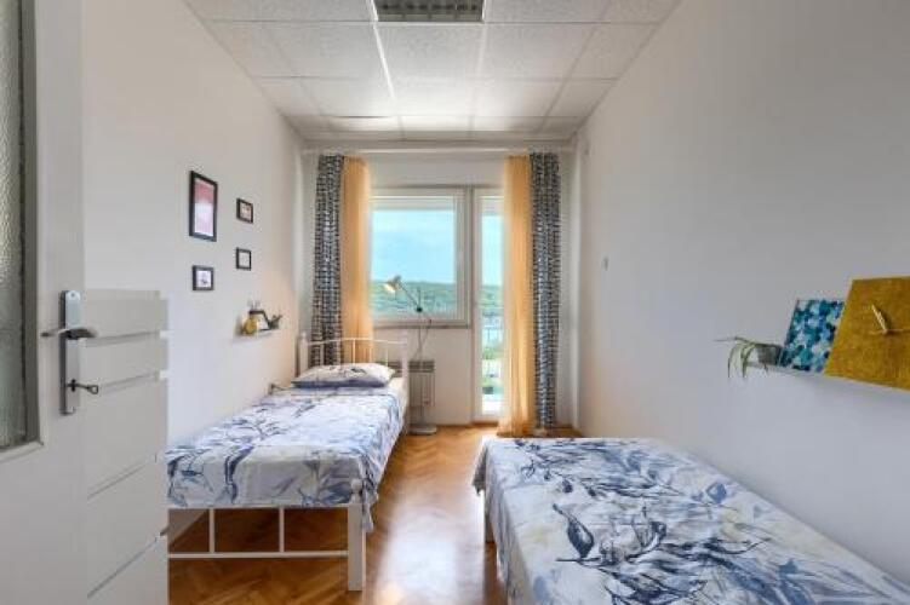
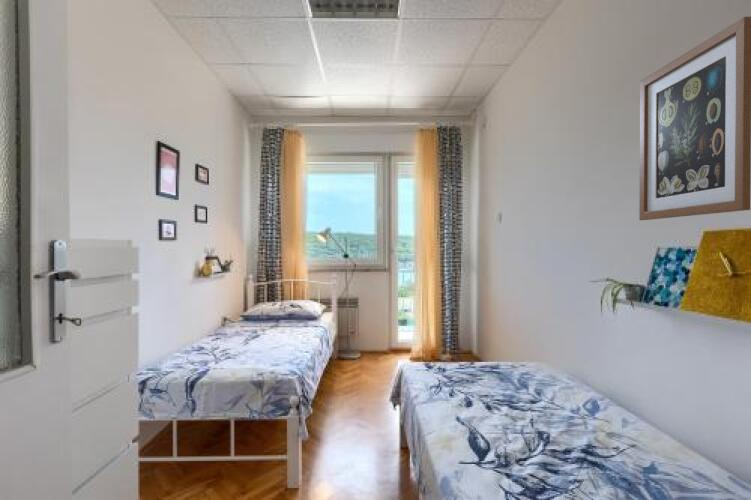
+ wall art (686, 135)
